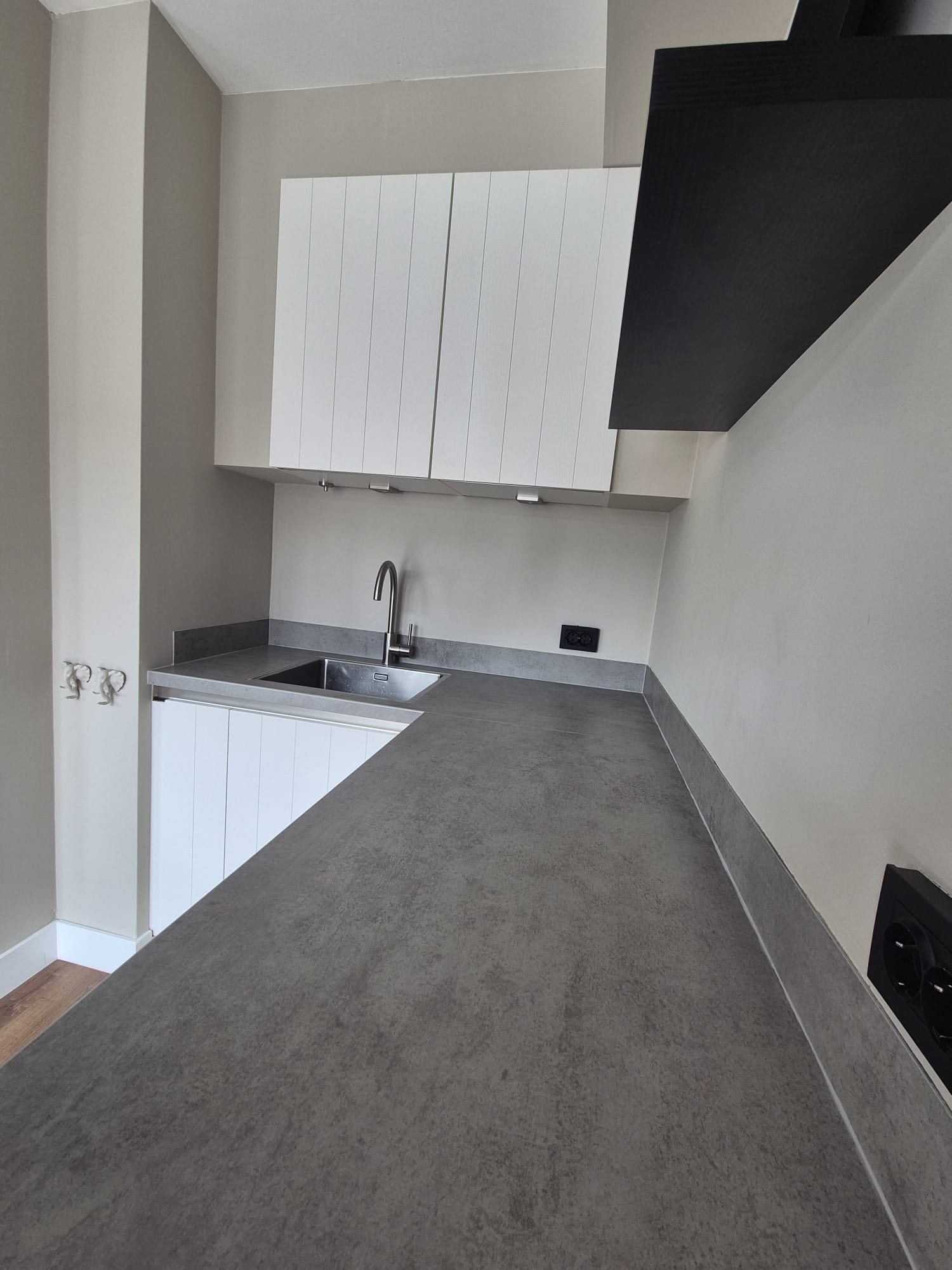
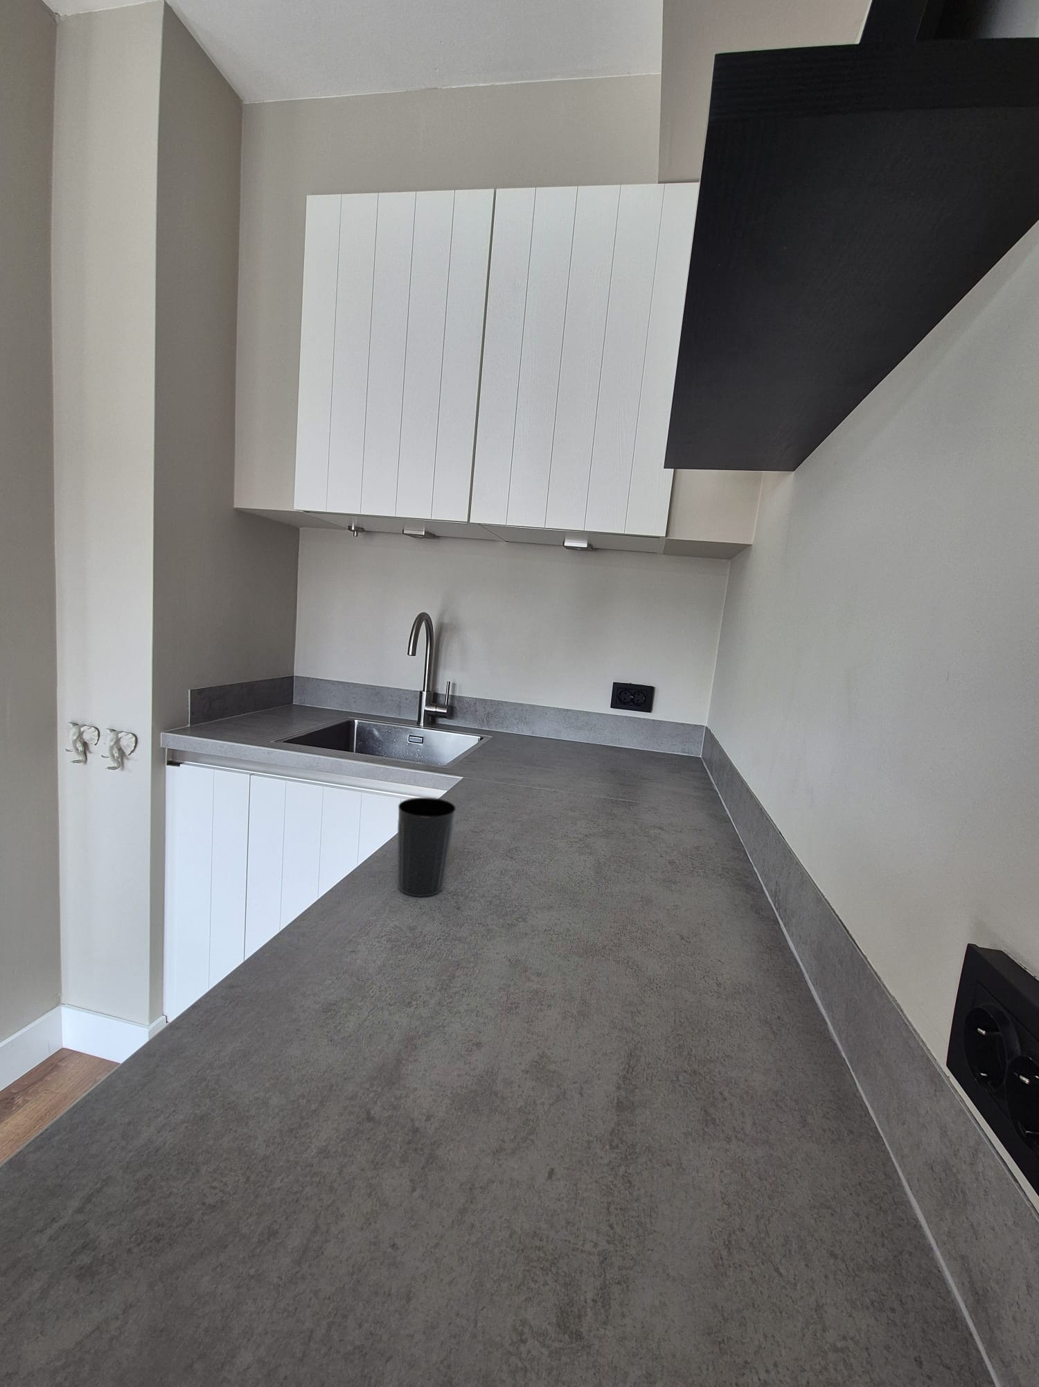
+ cup (423, 846)
